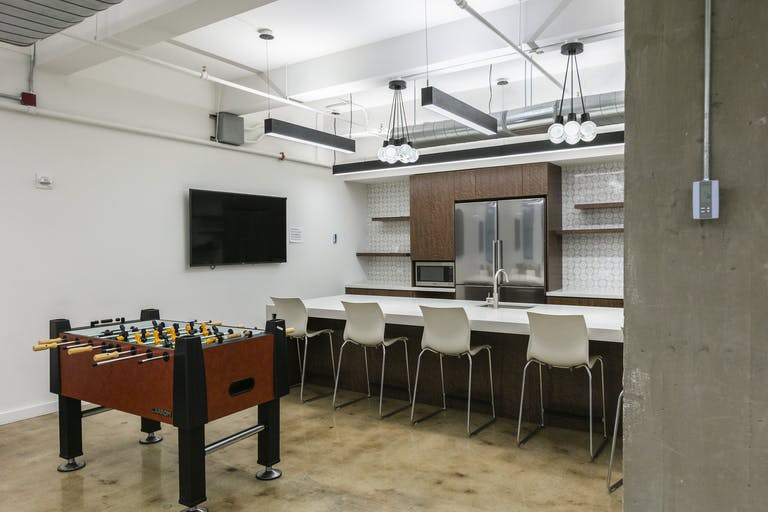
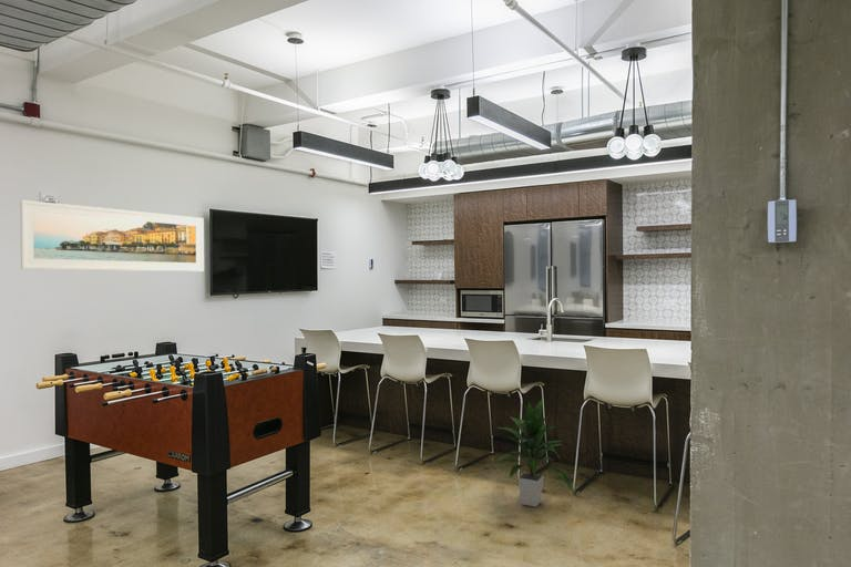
+ indoor plant (533, 454)
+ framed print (123, 240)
